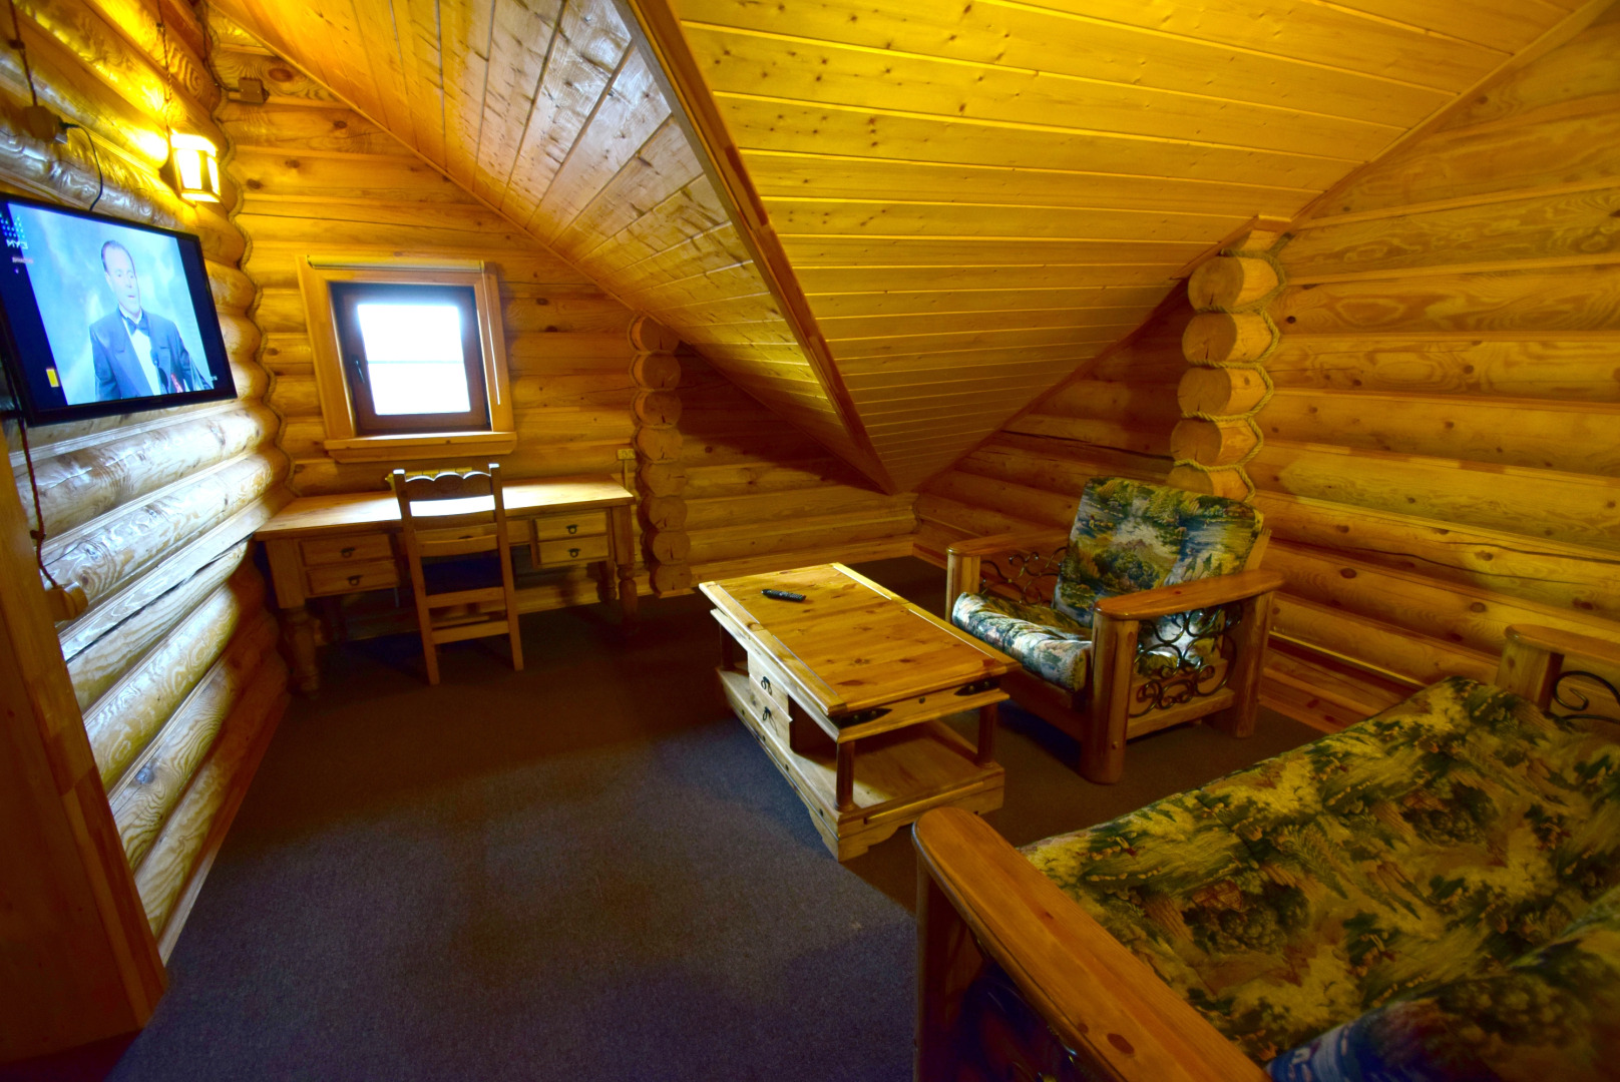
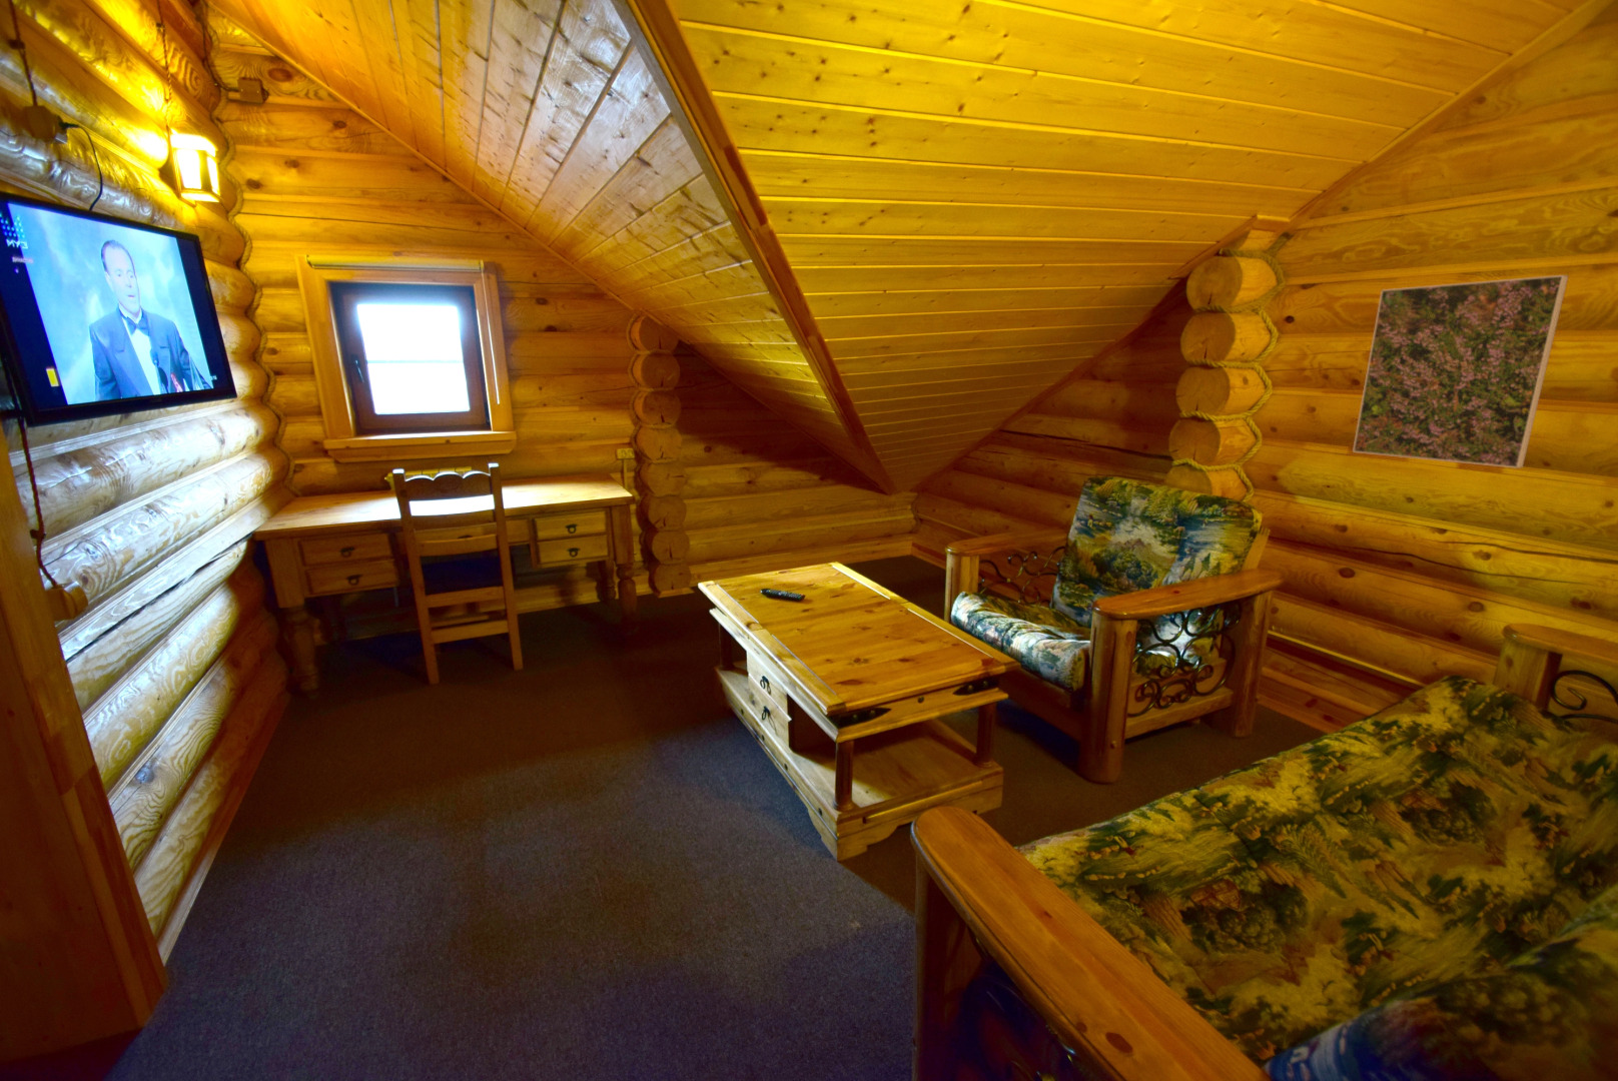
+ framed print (1448, 373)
